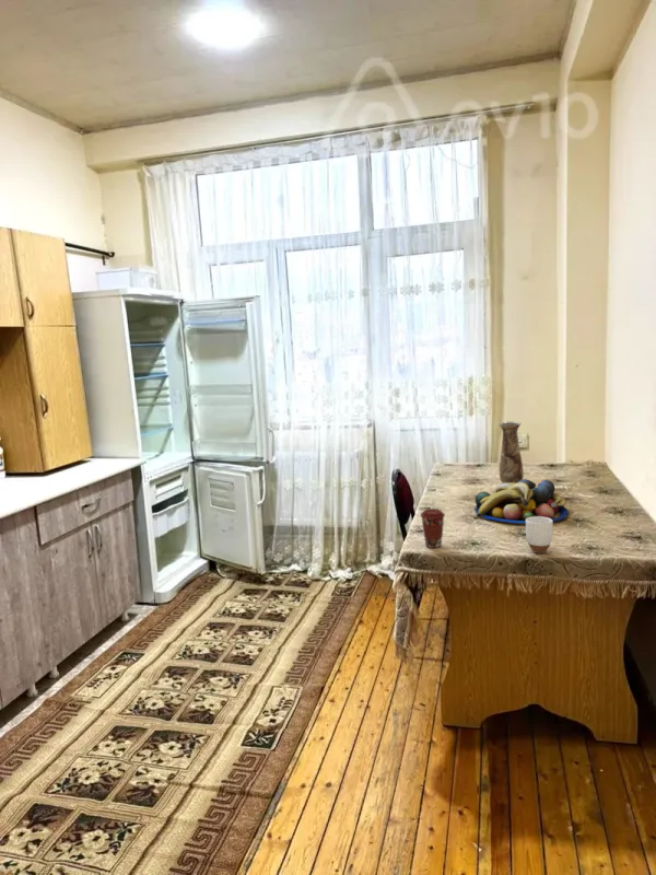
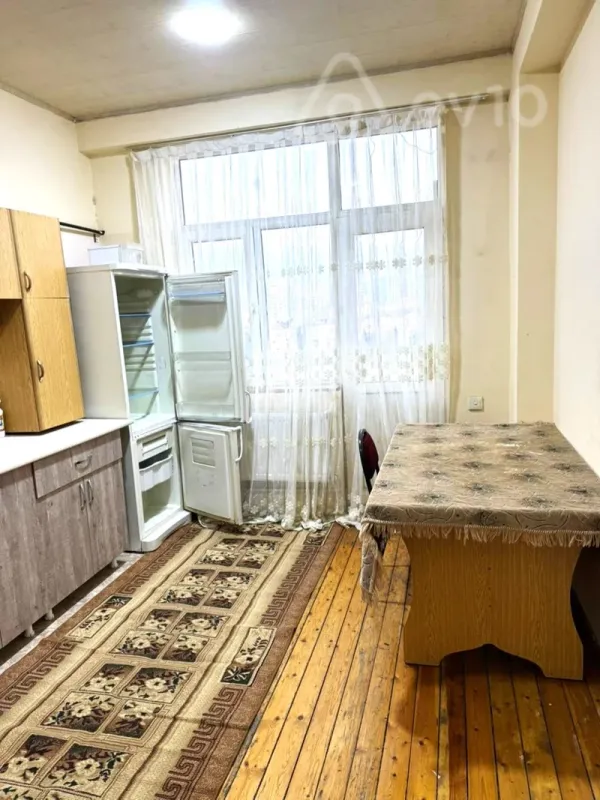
- mug (539, 534)
- coffee cup (433, 528)
- fruit bowl (520, 497)
- vase (511, 455)
